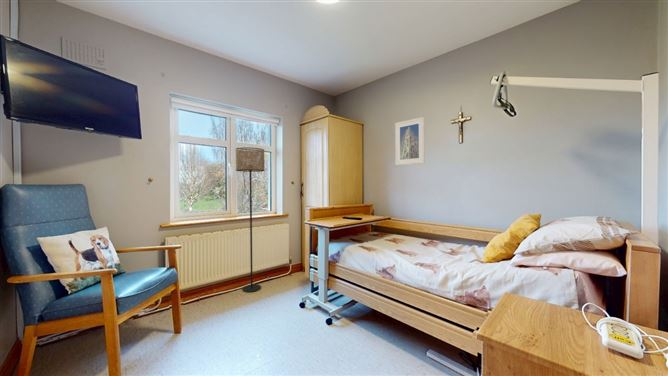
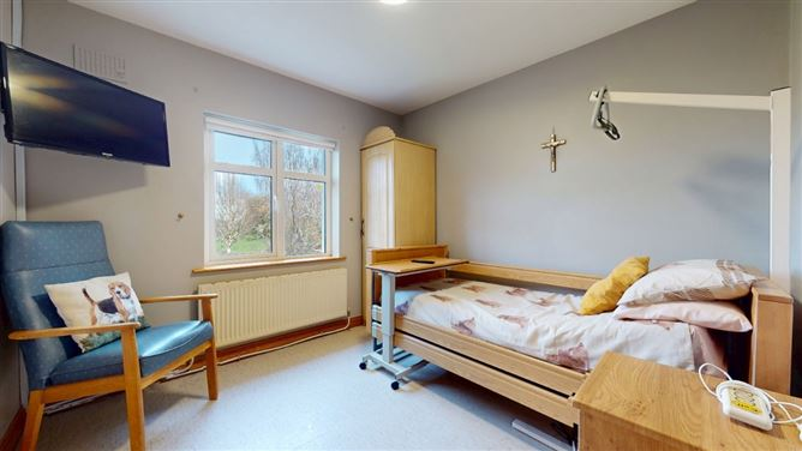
- floor lamp (250, 219)
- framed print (409, 142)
